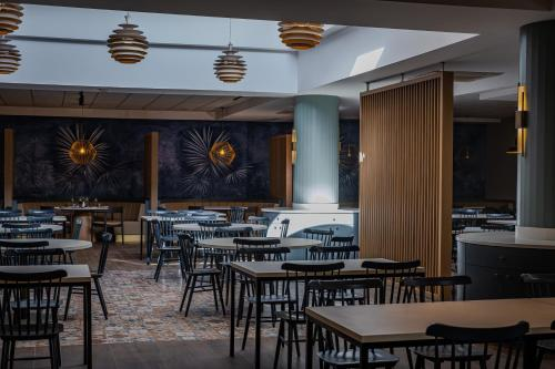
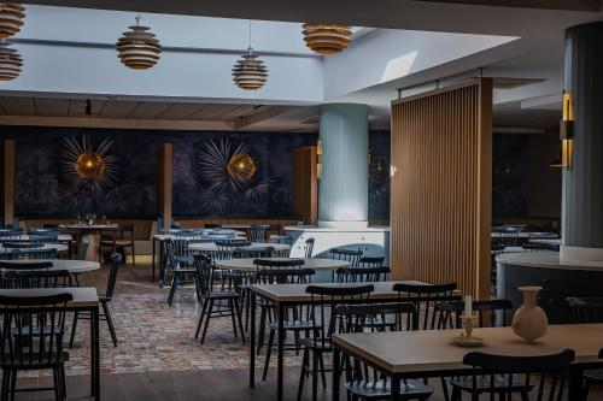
+ vase (529, 314)
+ candle holder (468, 318)
